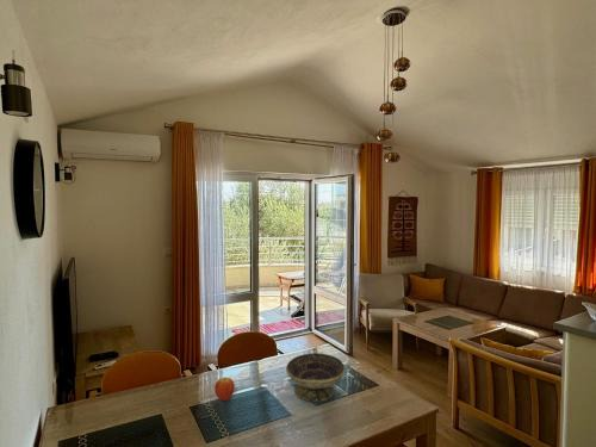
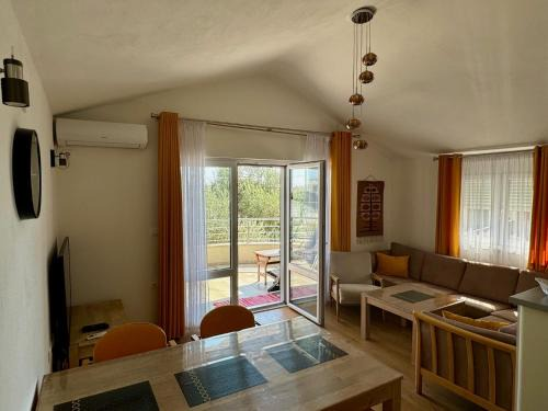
- decorative bowl (315, 378)
- fruit (224, 387)
